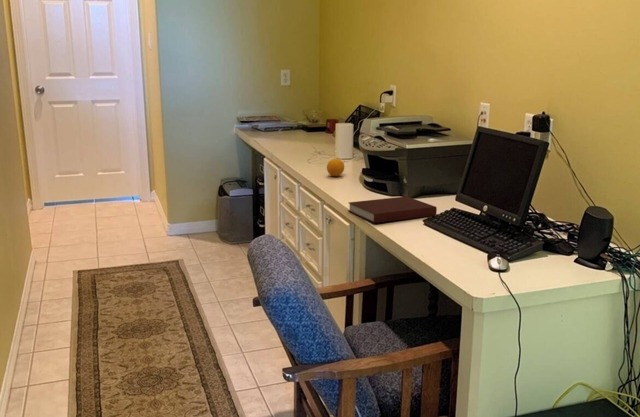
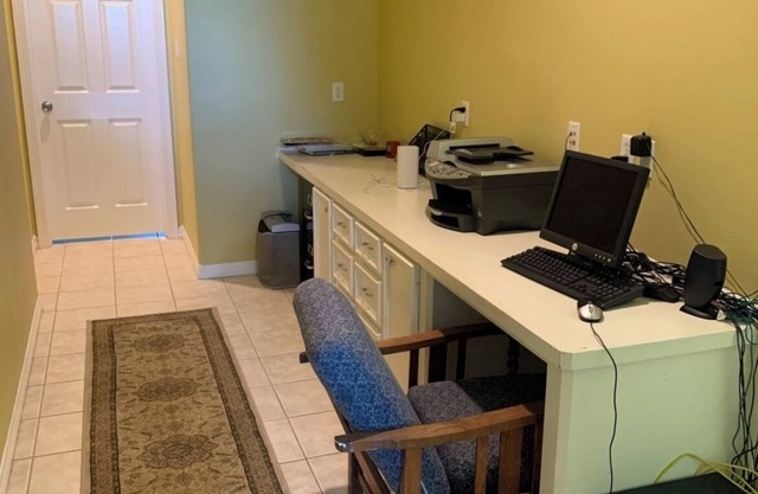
- notebook (391, 208)
- fruit (335, 167)
